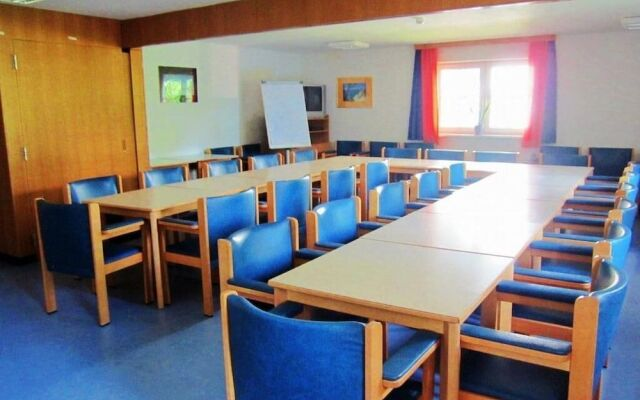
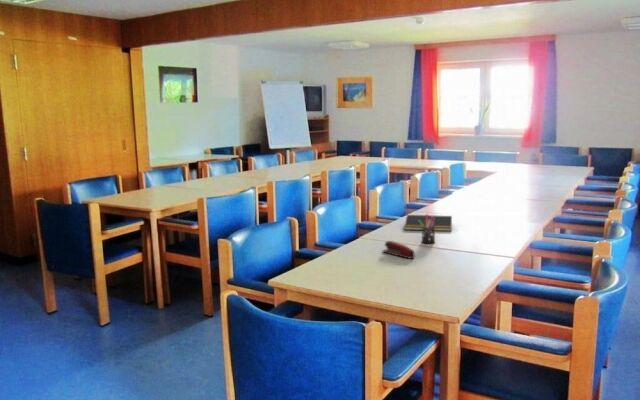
+ notepad (427, 222)
+ stapler (398, 248)
+ pen holder (426, 228)
